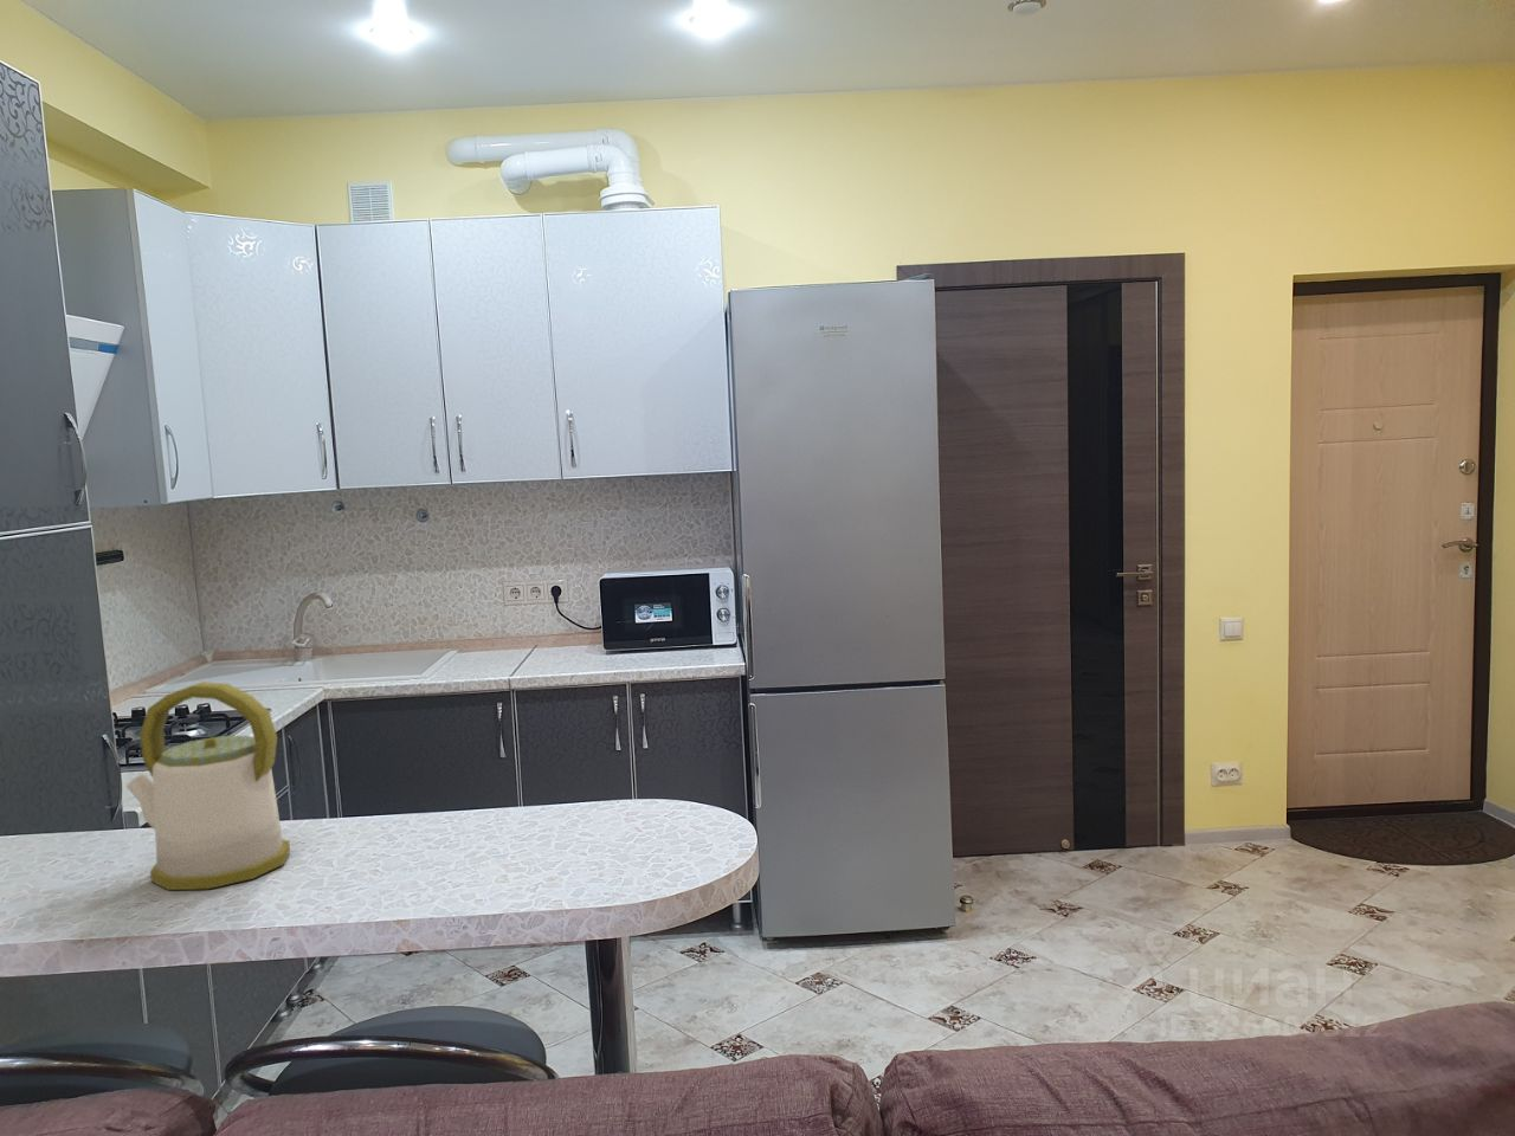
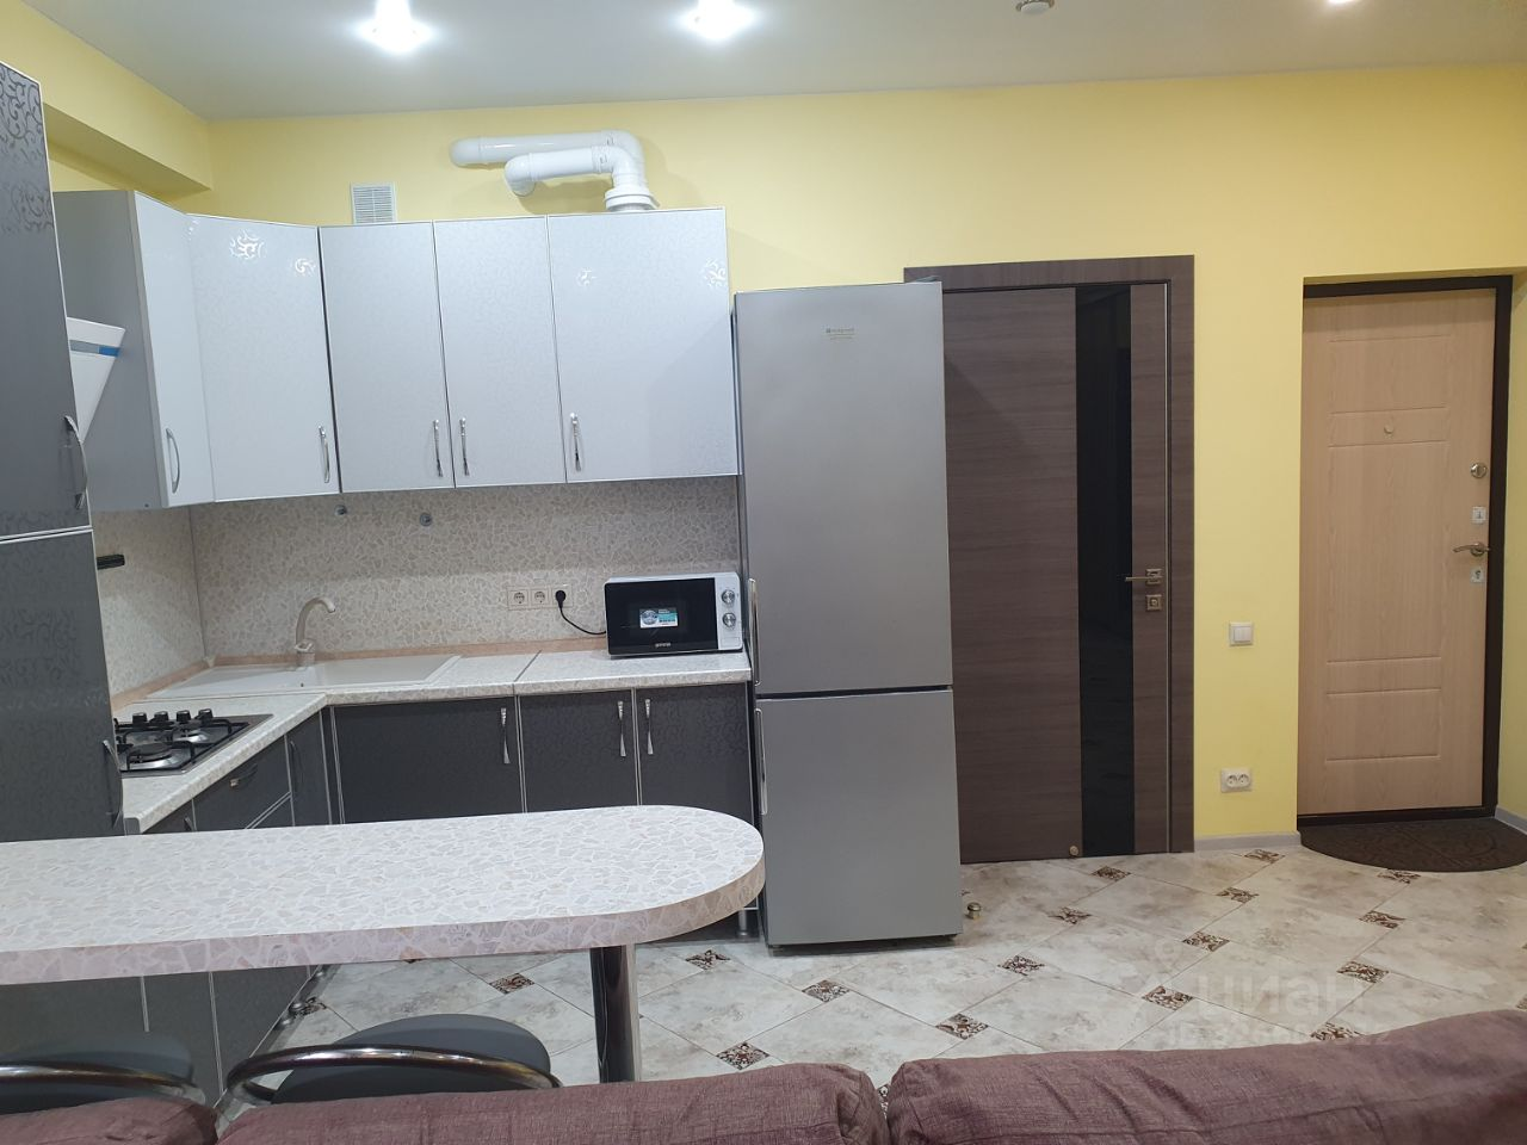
- kettle (202, 776)
